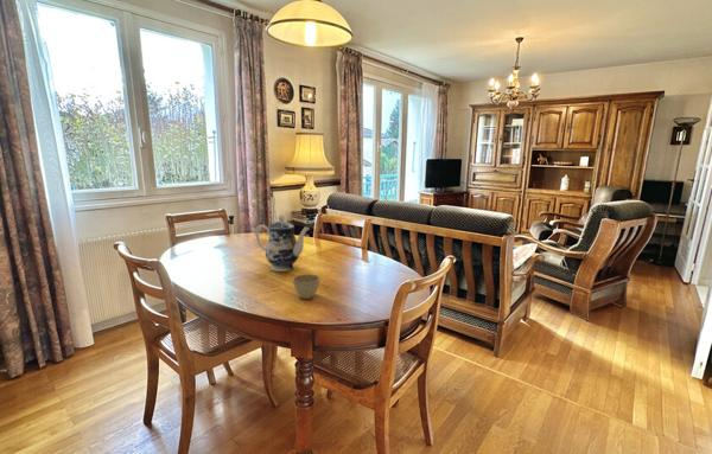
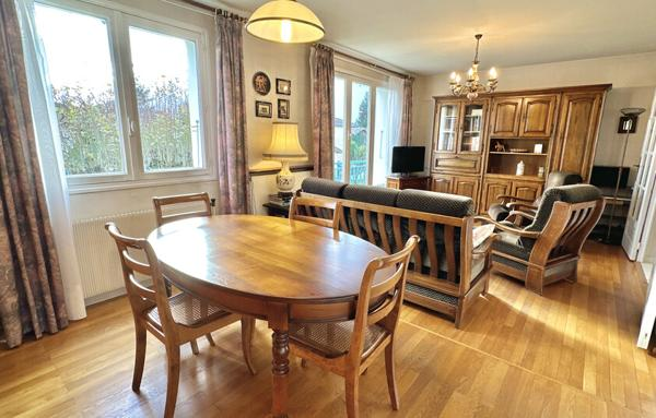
- teapot (281, 241)
- flower pot (306, 287)
